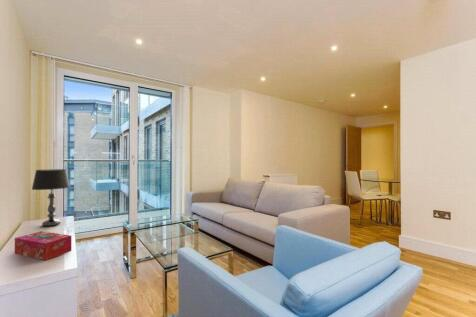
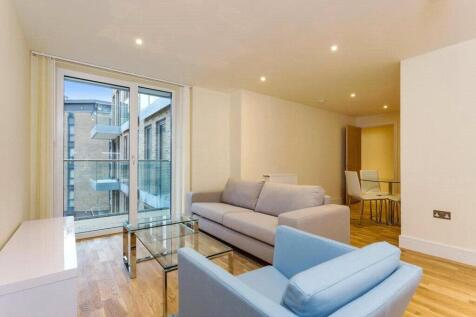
- table lamp (51, 197)
- tissue box (43, 244)
